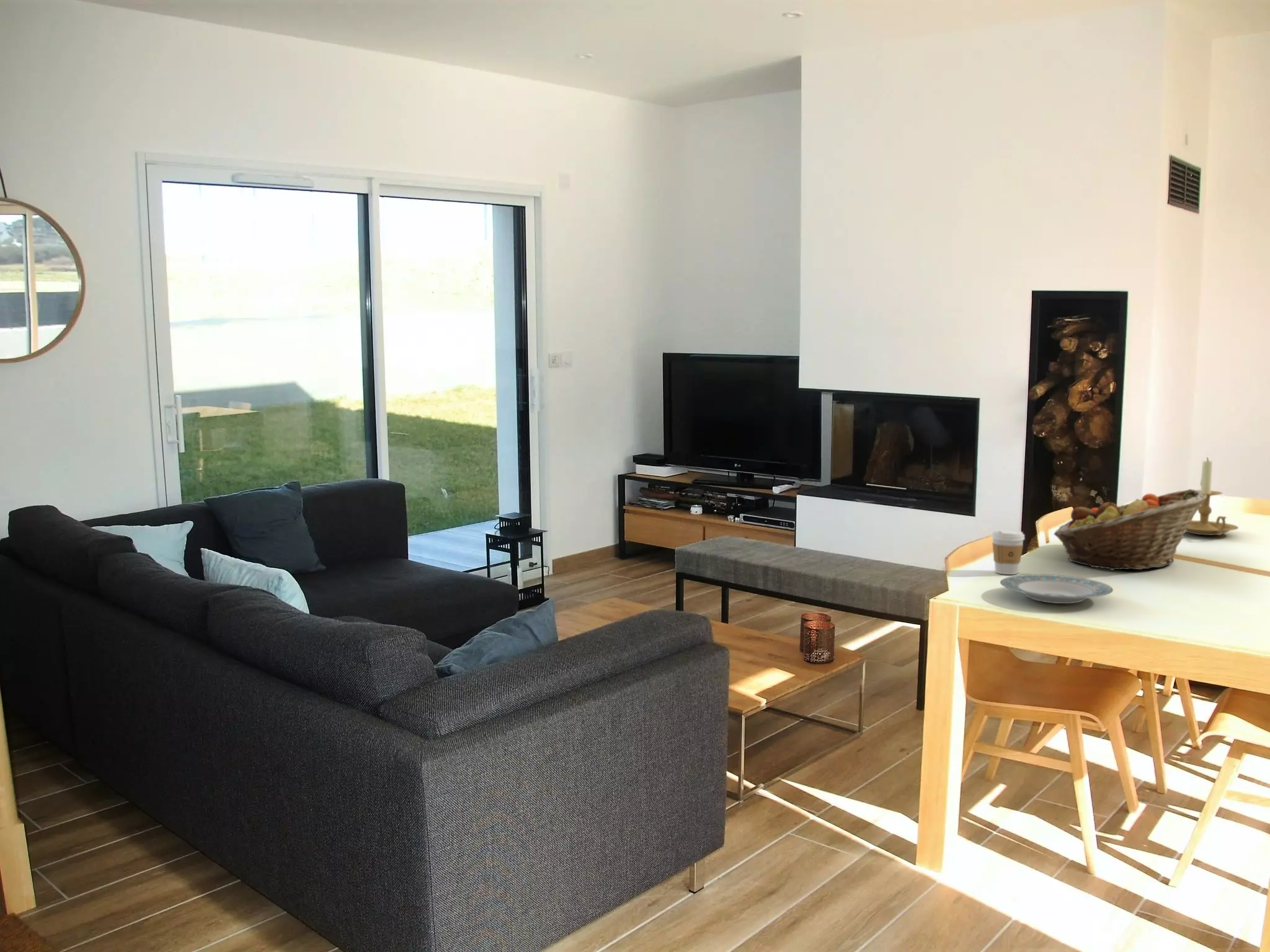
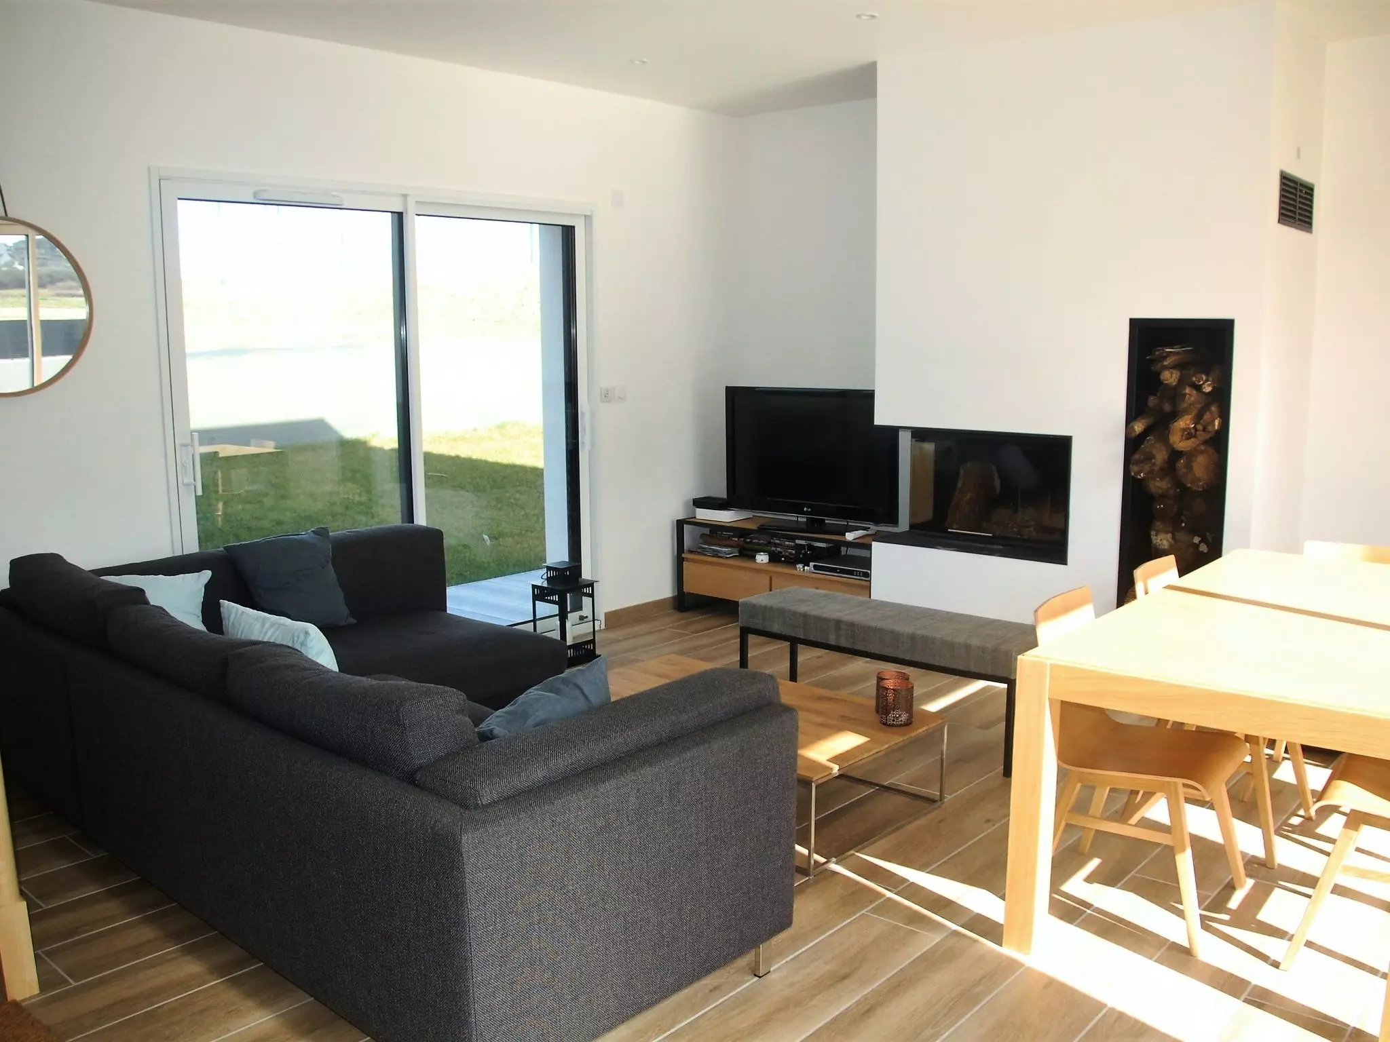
- candle holder (1206, 494)
- plate (1055, 591)
- coffee cup (1007, 551)
- fruit basket (1129, 525)
